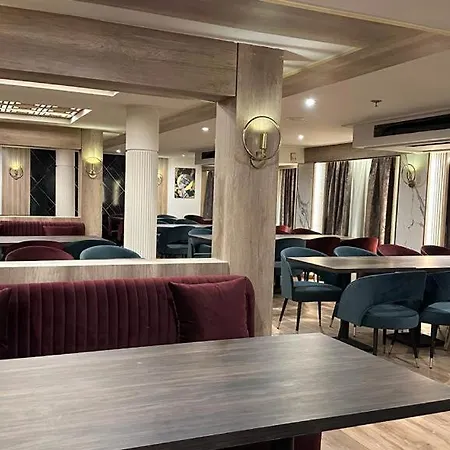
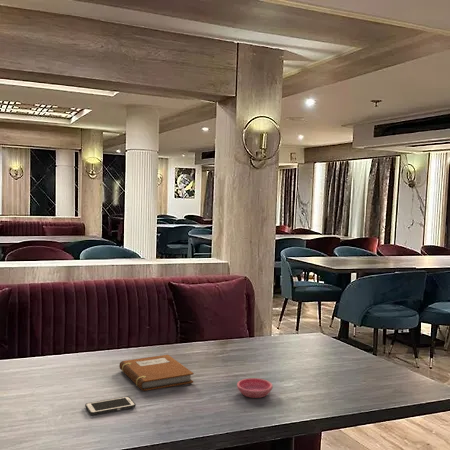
+ notebook (154, 371)
+ cell phone (110, 405)
+ saucer (254, 388)
